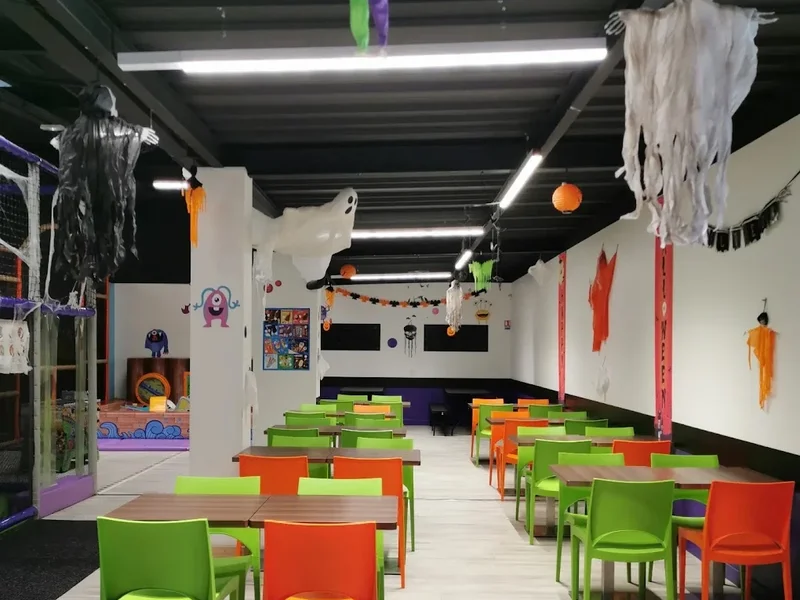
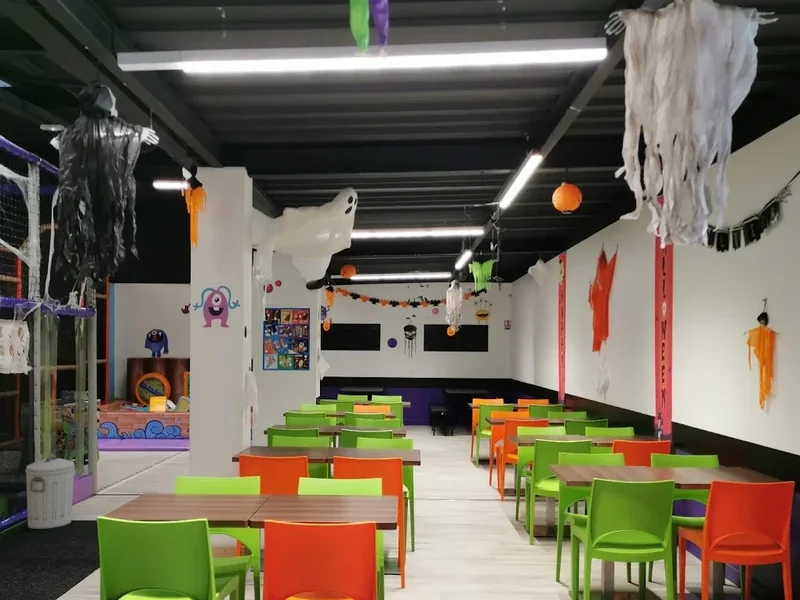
+ trash can (50, 490)
